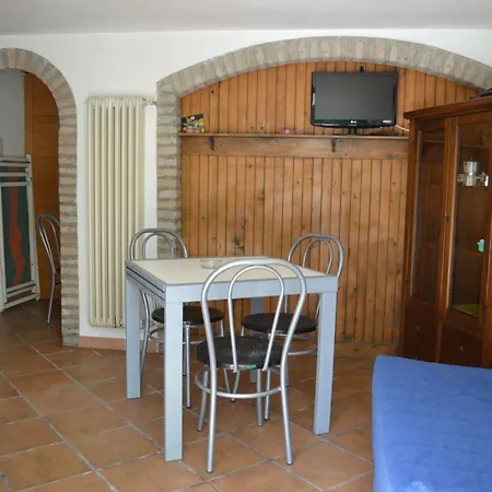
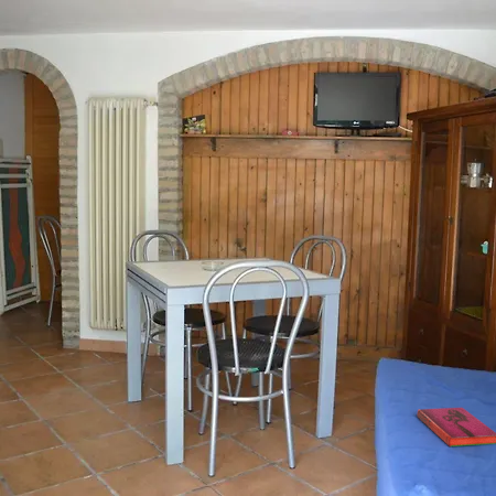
+ hardback book (455, 425)
